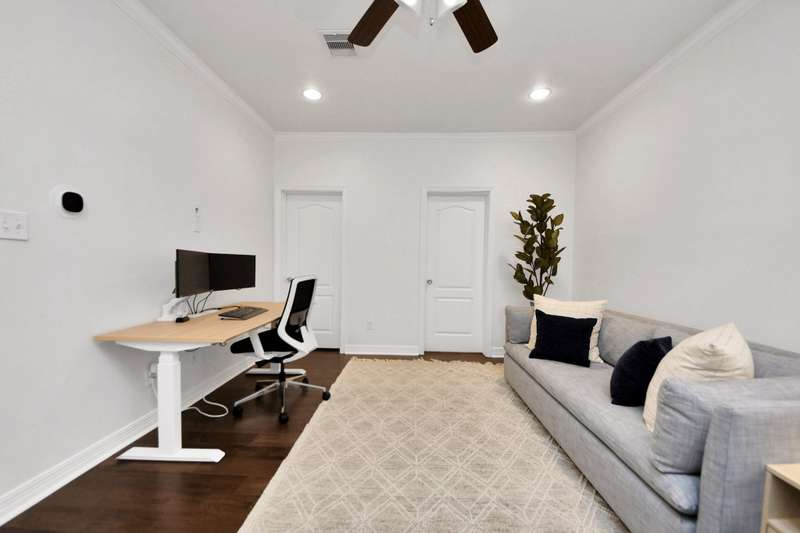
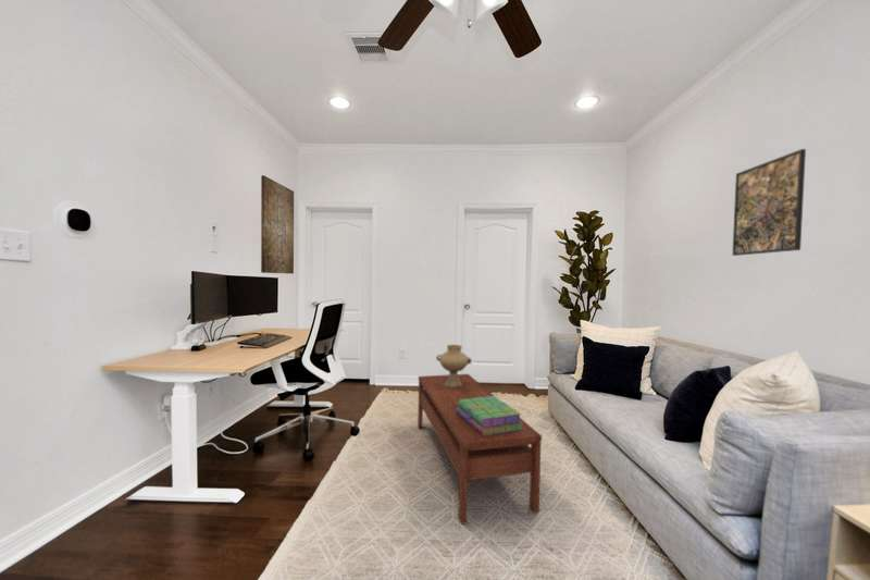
+ vase (453, 365)
+ stack of books (488, 412)
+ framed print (765, 208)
+ wall art (278, 229)
+ coffee table (465, 429)
